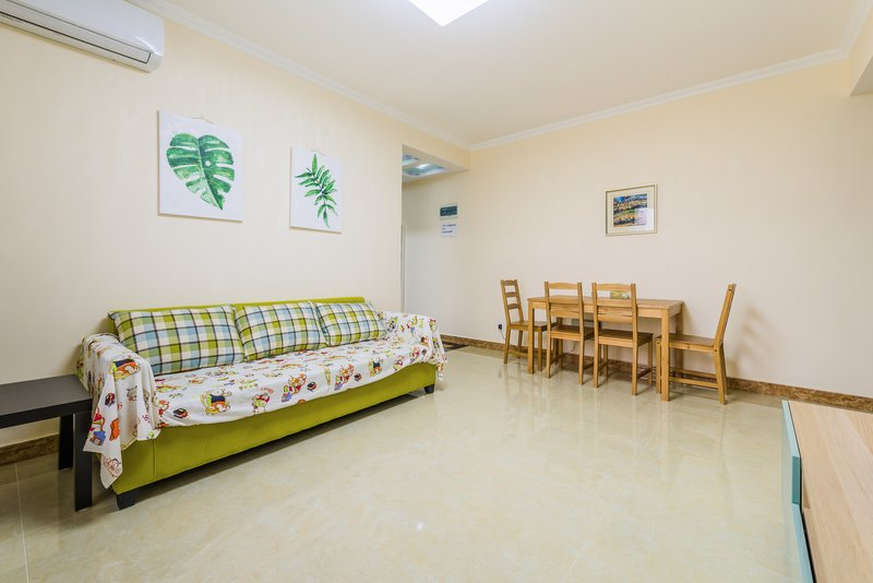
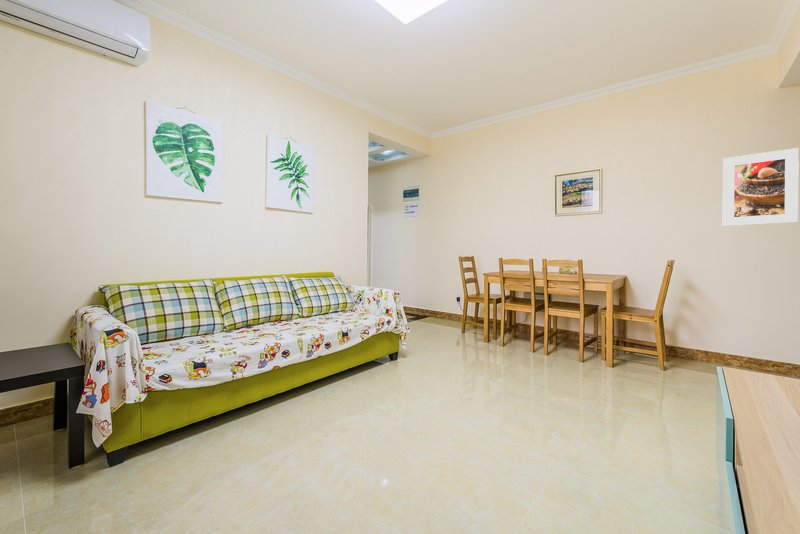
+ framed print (758, 189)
